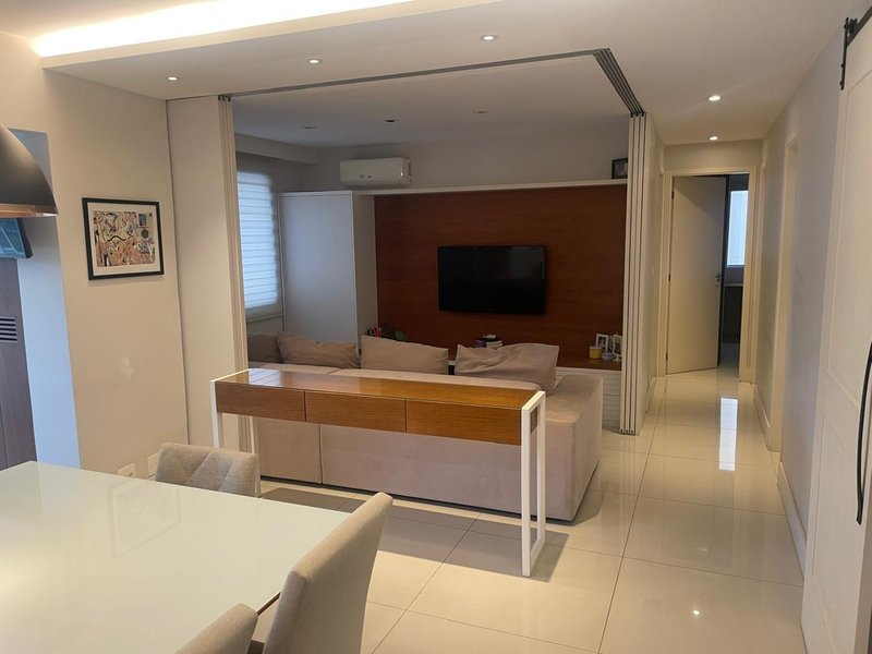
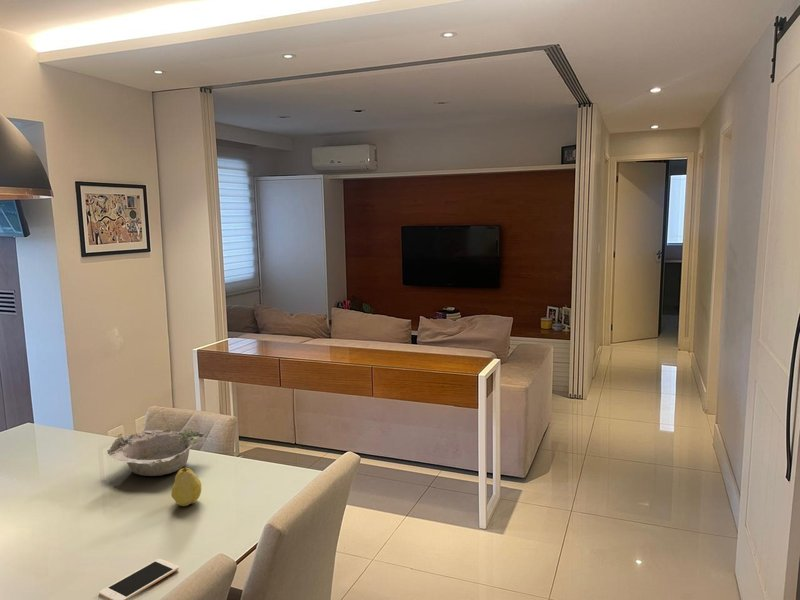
+ cell phone (140, 580)
+ fruit (185, 484)
+ bowl (158, 449)
